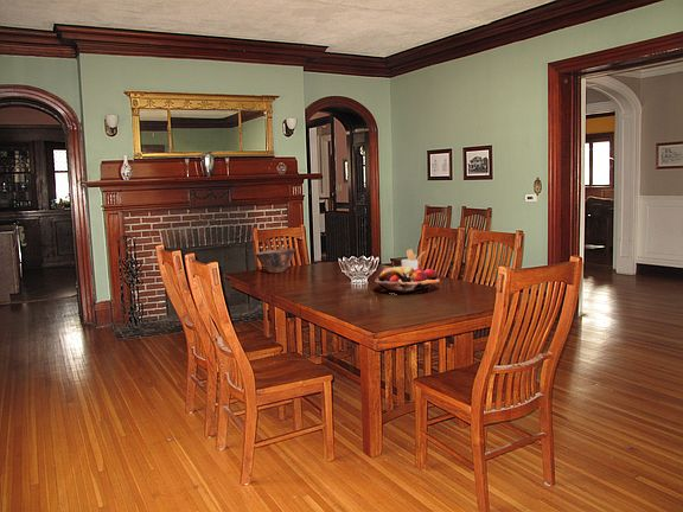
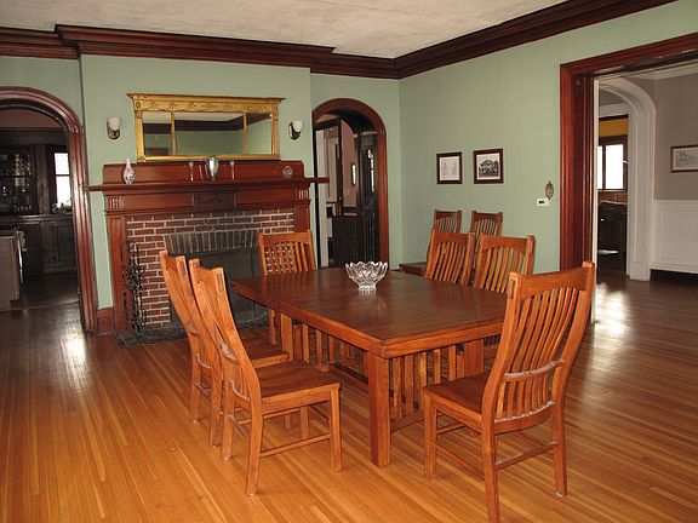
- utensil holder (414, 264)
- fruit basket (407, 279)
- bowl (275, 261)
